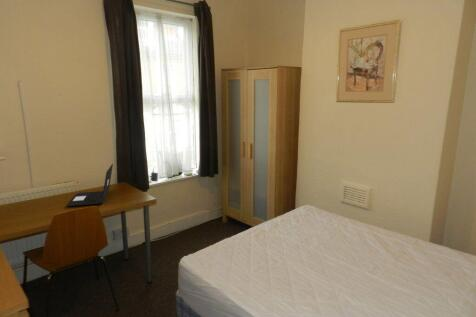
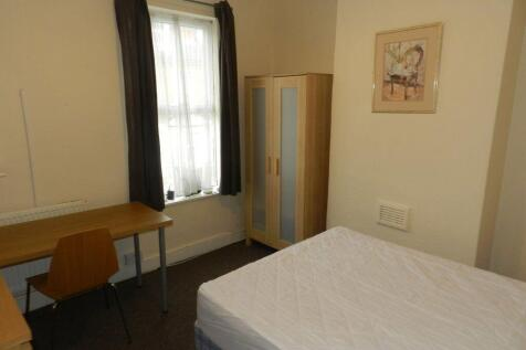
- laptop (91, 192)
